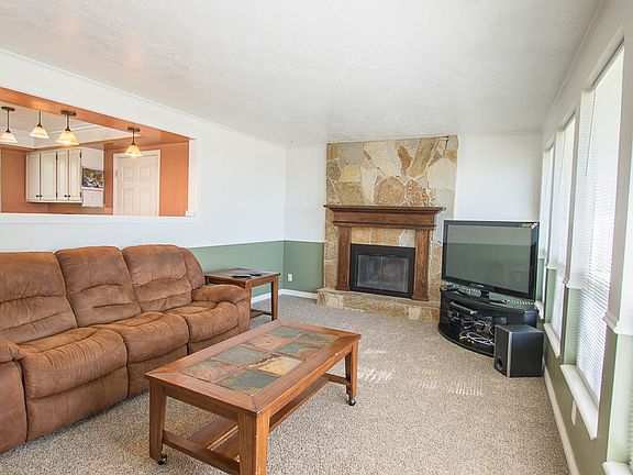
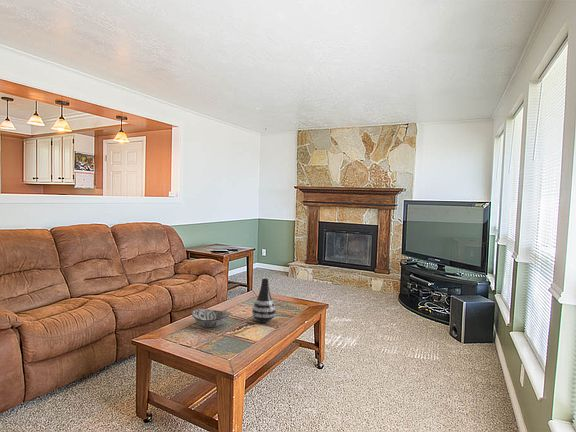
+ decorative bowl (210, 318)
+ vase (264, 299)
